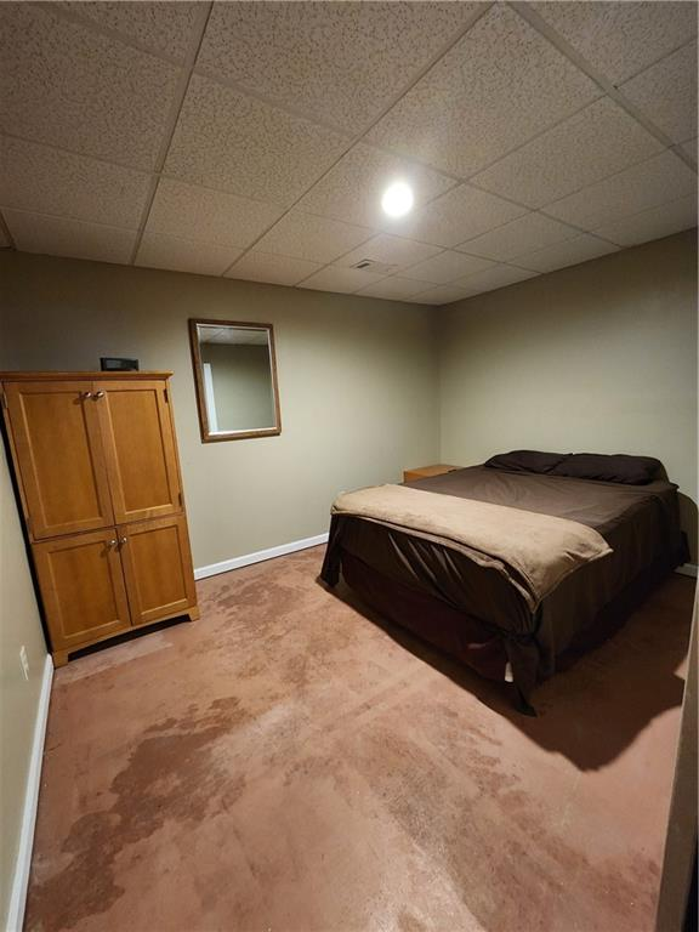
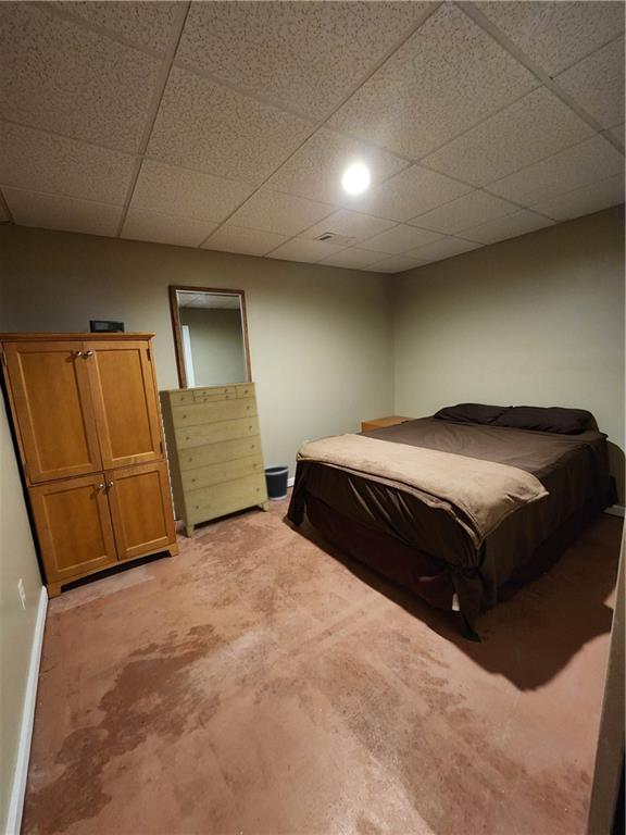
+ wastebasket (276, 483)
+ dresser (215, 452)
